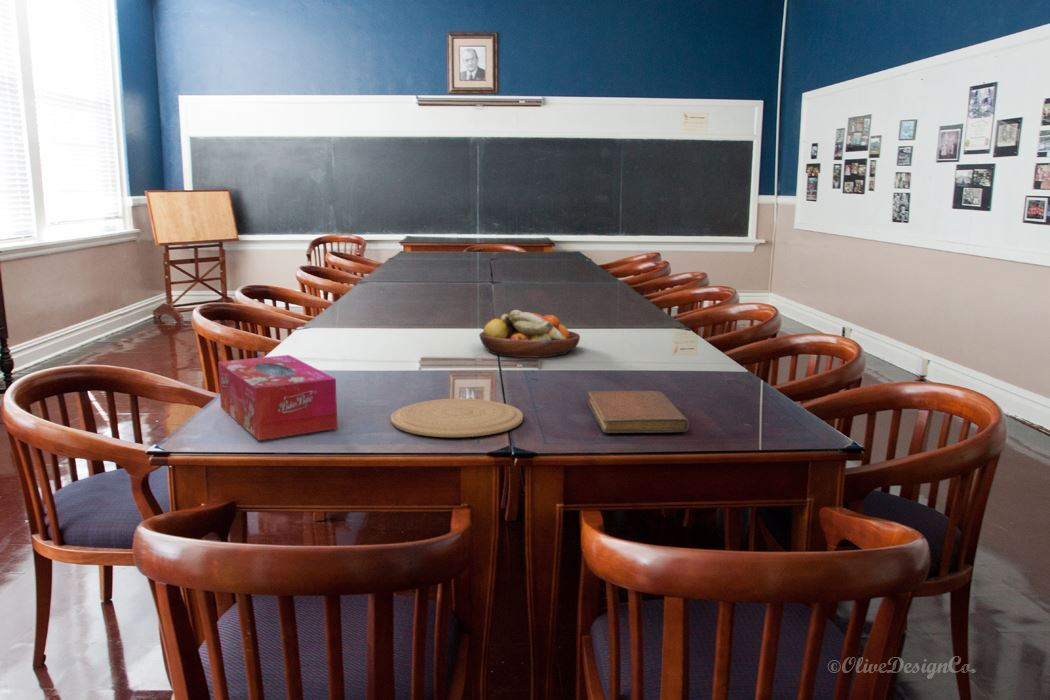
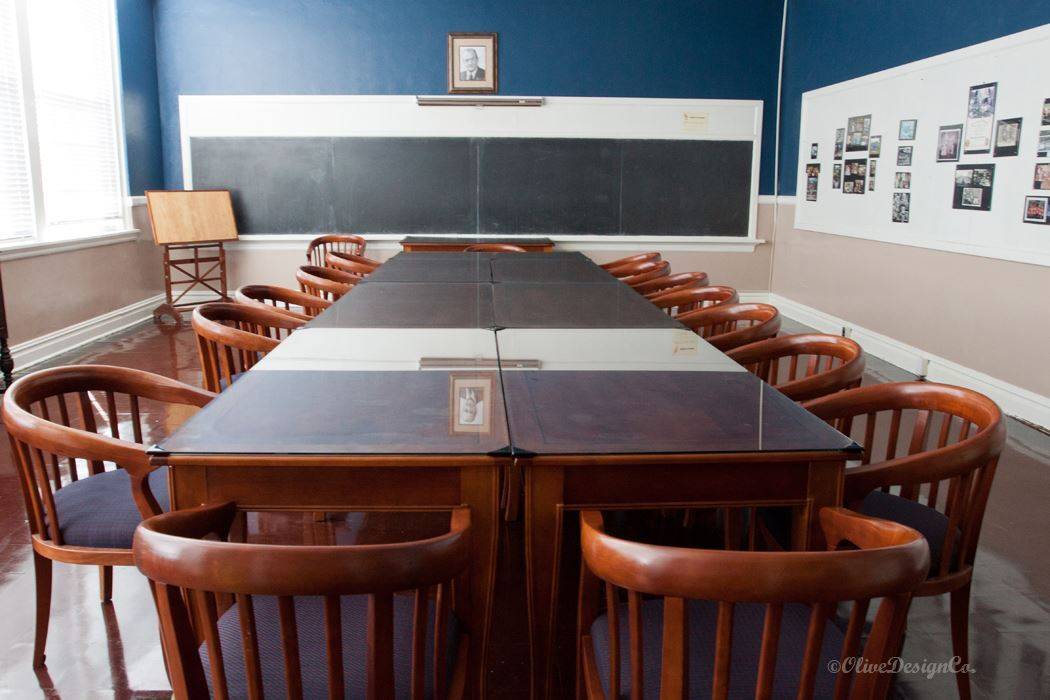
- fruit bowl (530, 330)
- plate (457, 415)
- notebook (634, 410)
- tissue box (275, 393)
